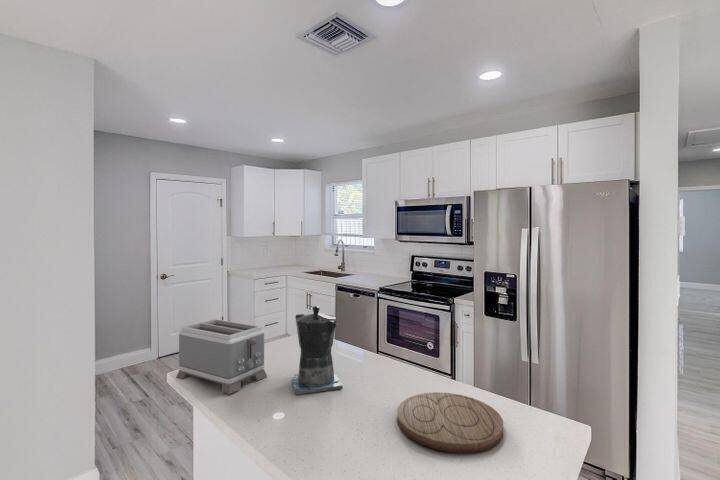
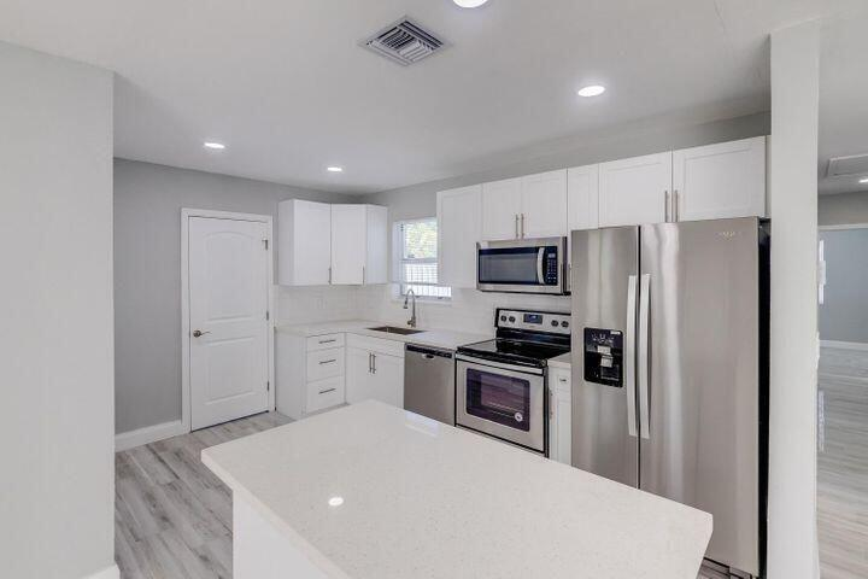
- coffee maker (315, 344)
- cutting board (448, 418)
- toaster (224, 352)
